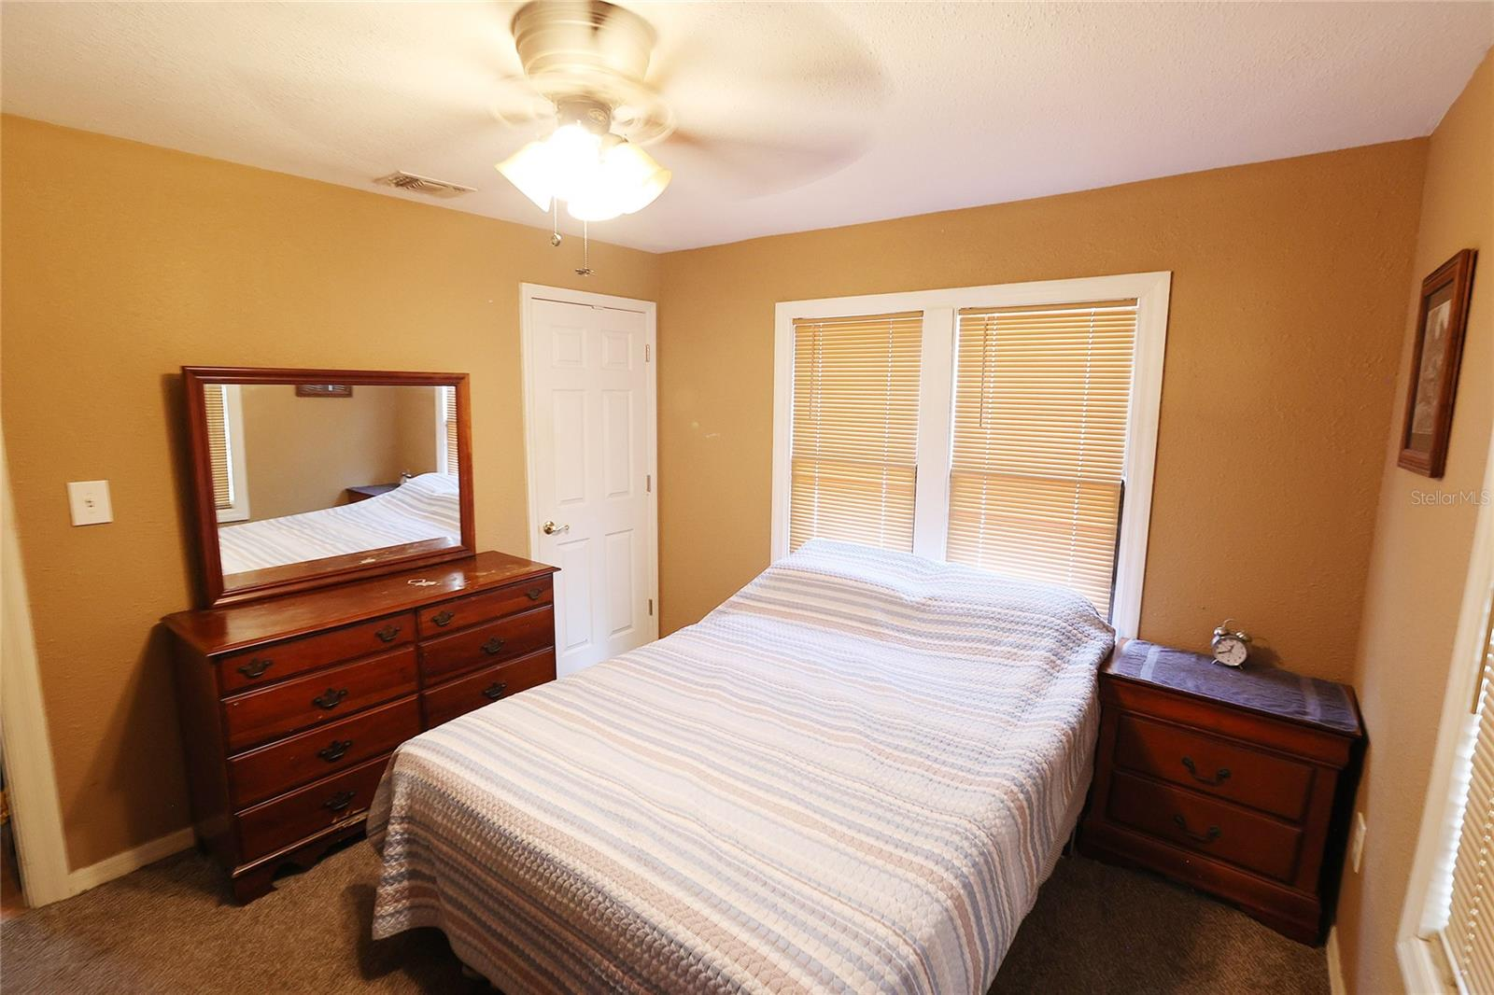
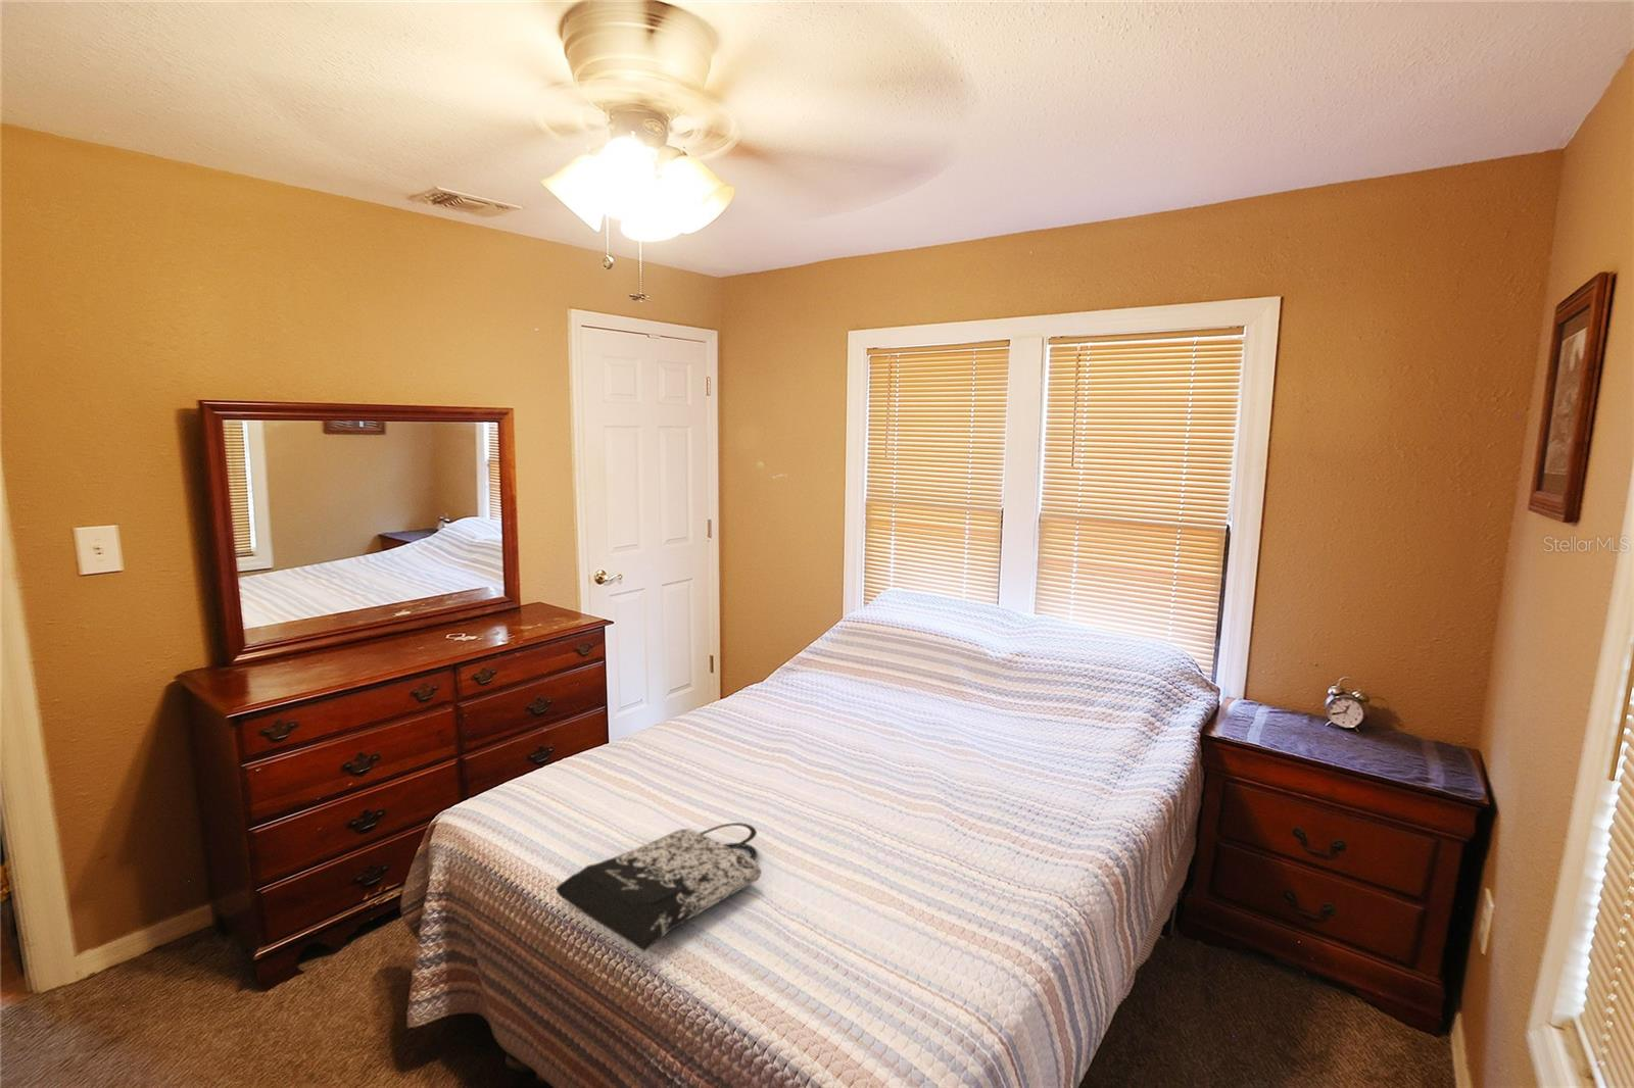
+ tote bag (682, 867)
